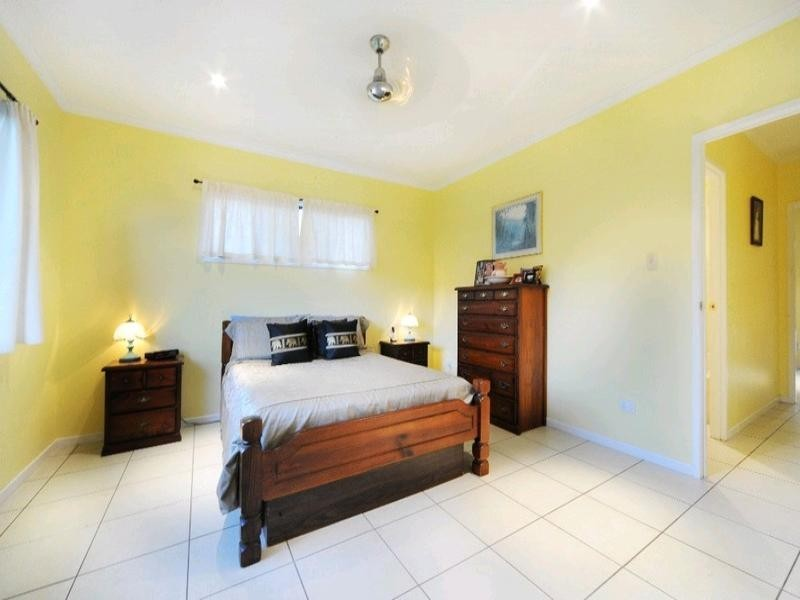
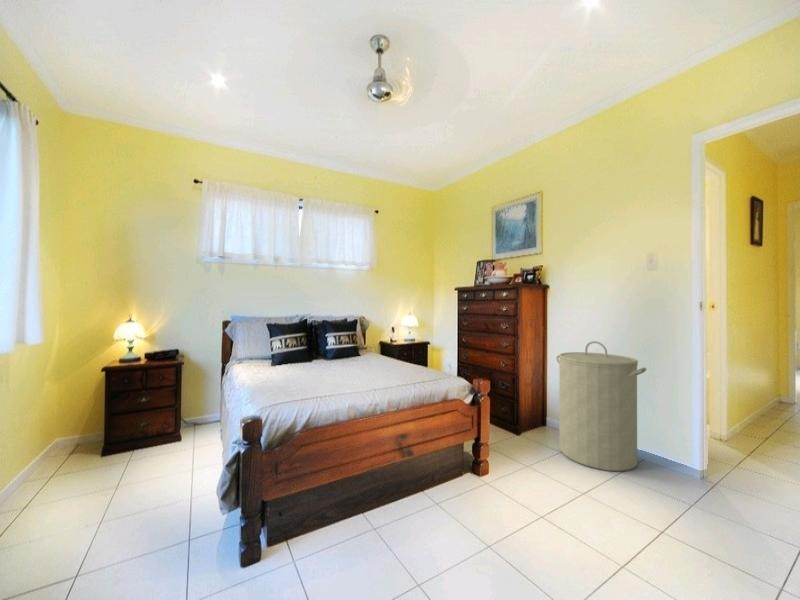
+ laundry hamper (596, 398)
